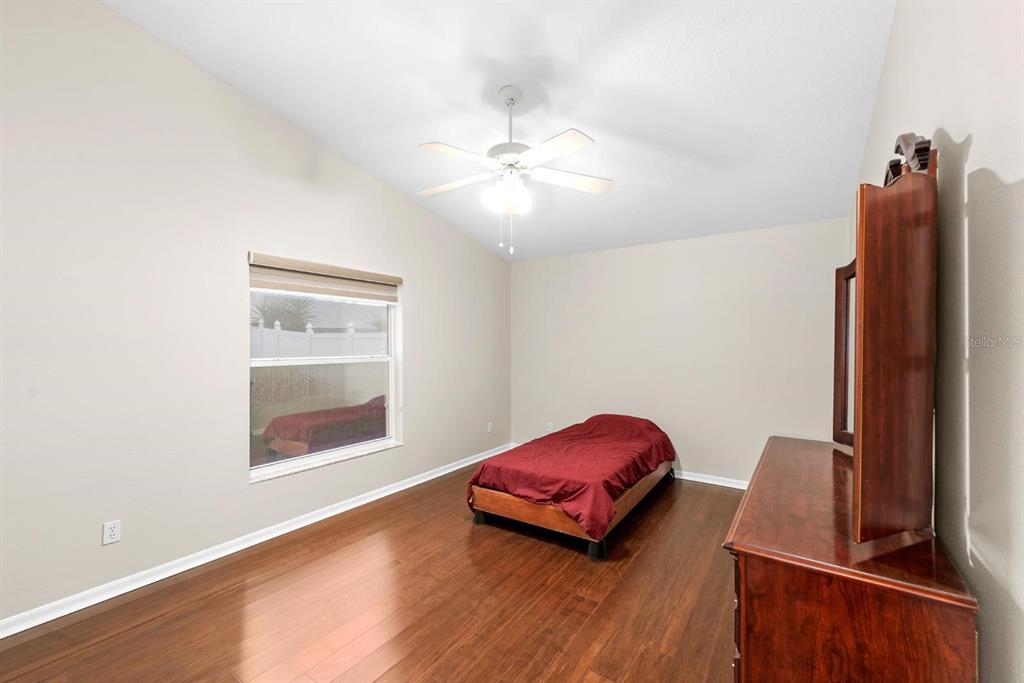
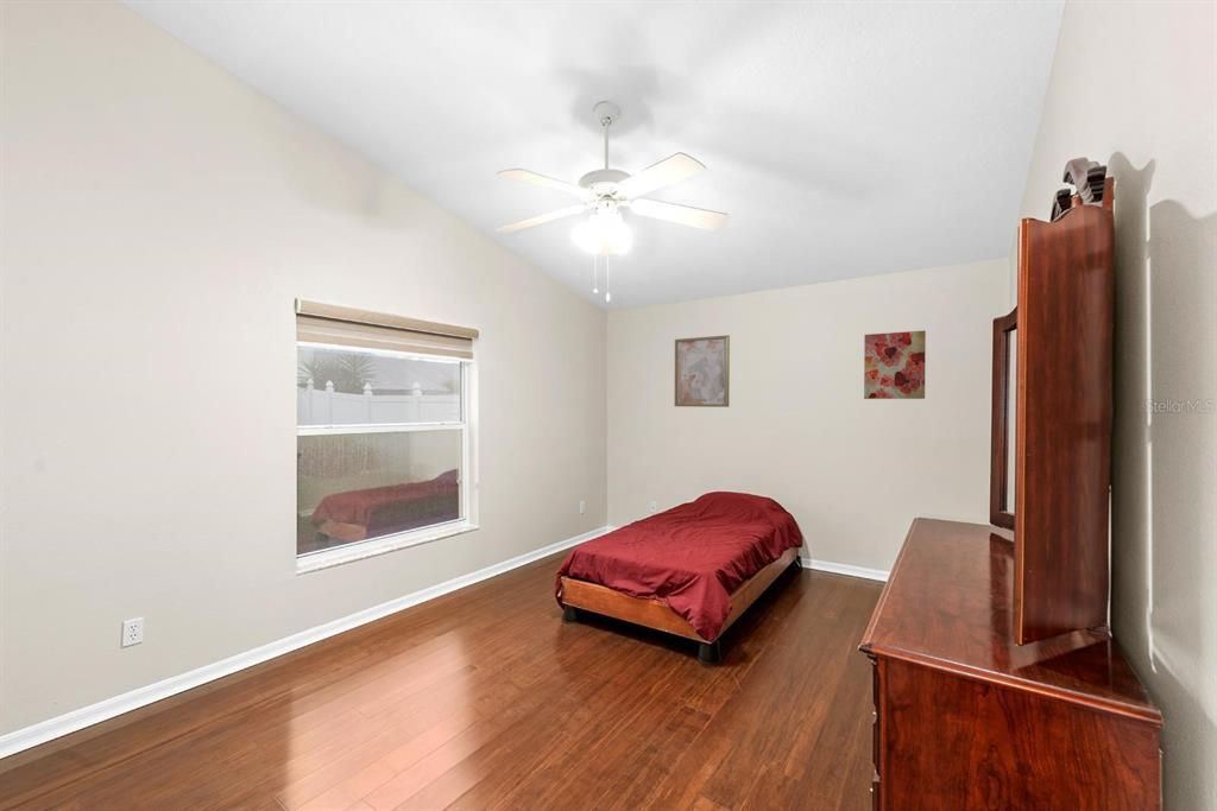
+ wall art (894, 366)
+ wall art (700, 372)
